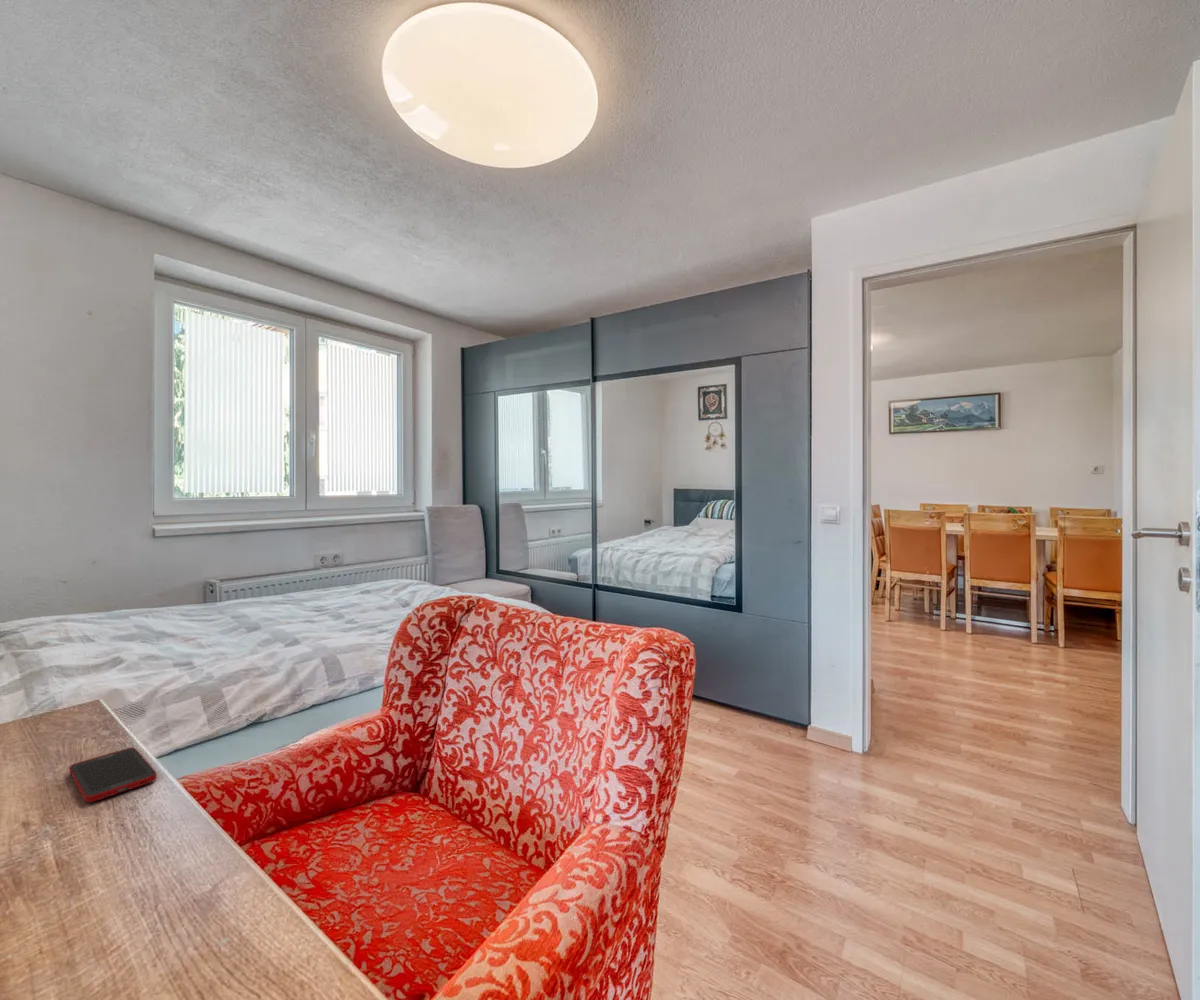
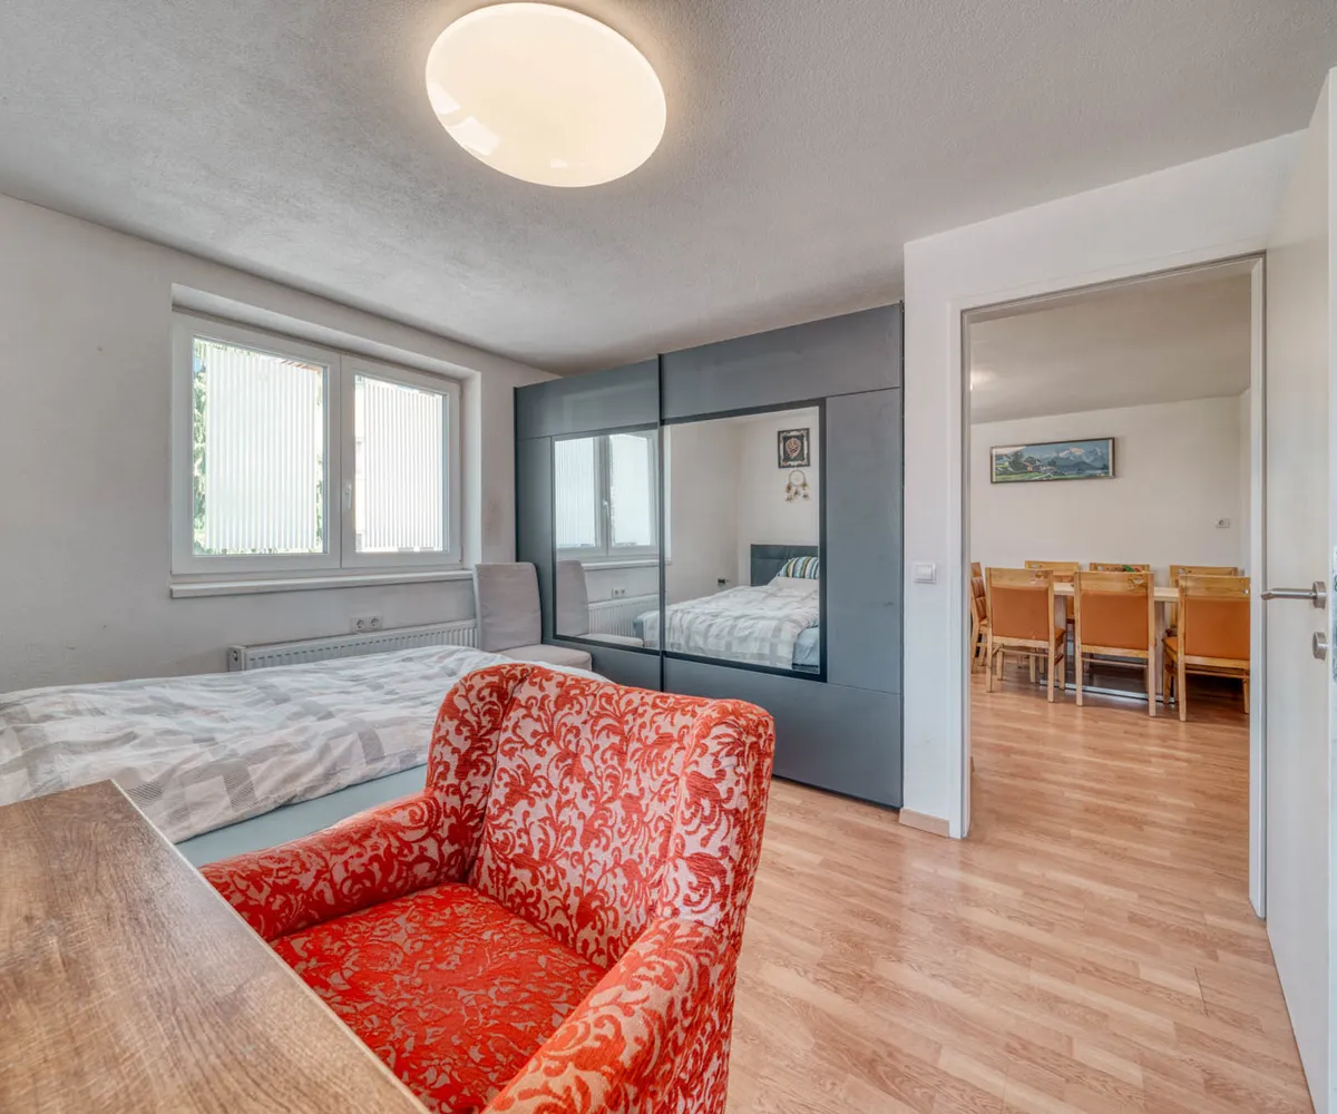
- cell phone (112, 772)
